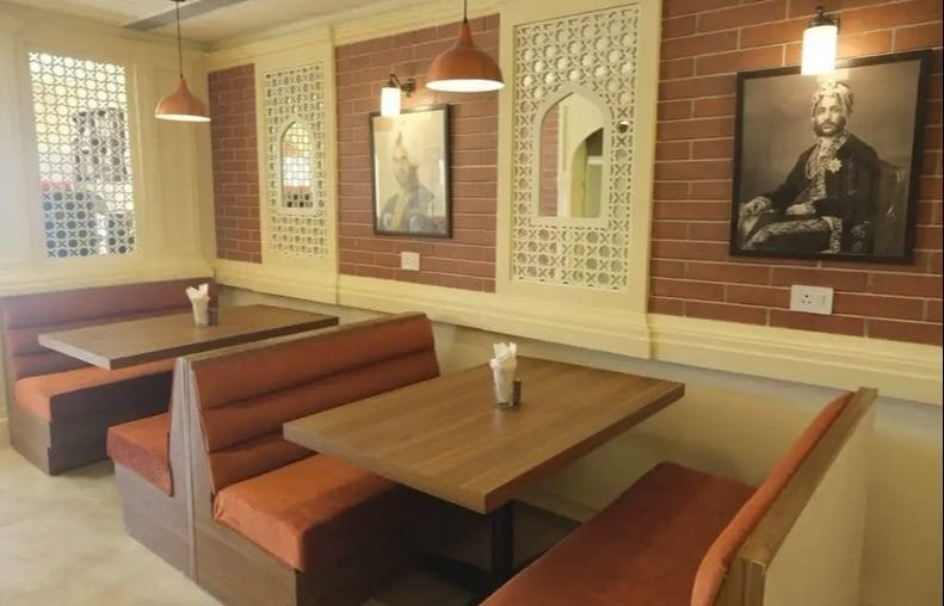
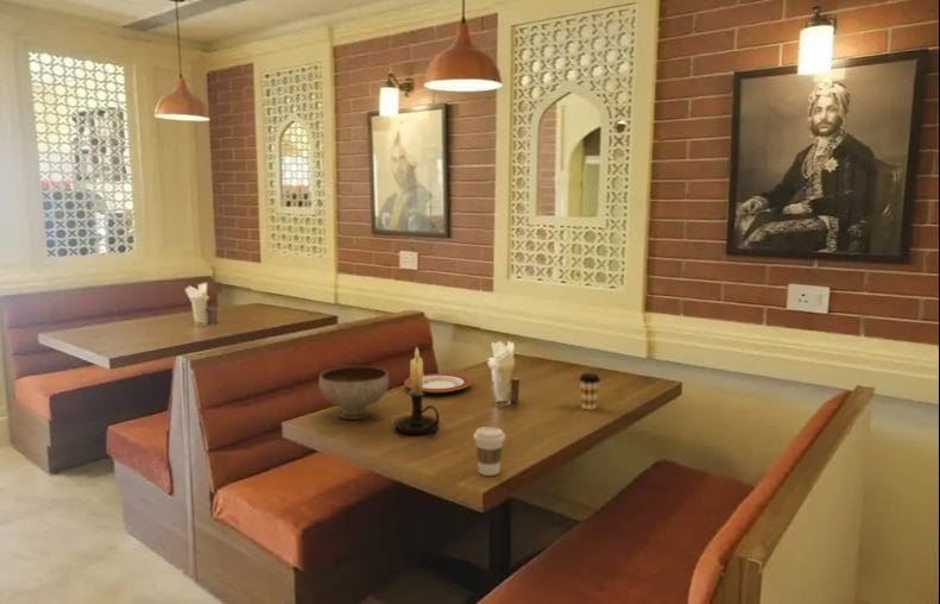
+ coffee cup (488, 451)
+ candle holder (421, 389)
+ coffee cup (588, 391)
+ plate (437, 384)
+ bowl (354, 394)
